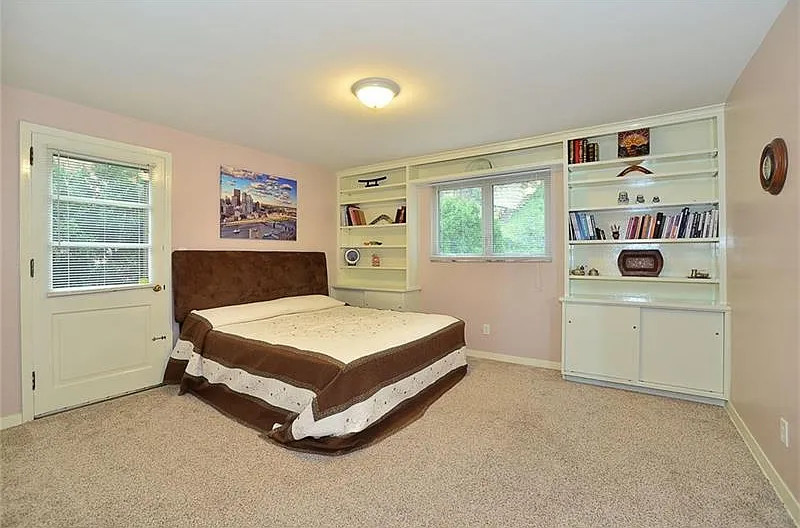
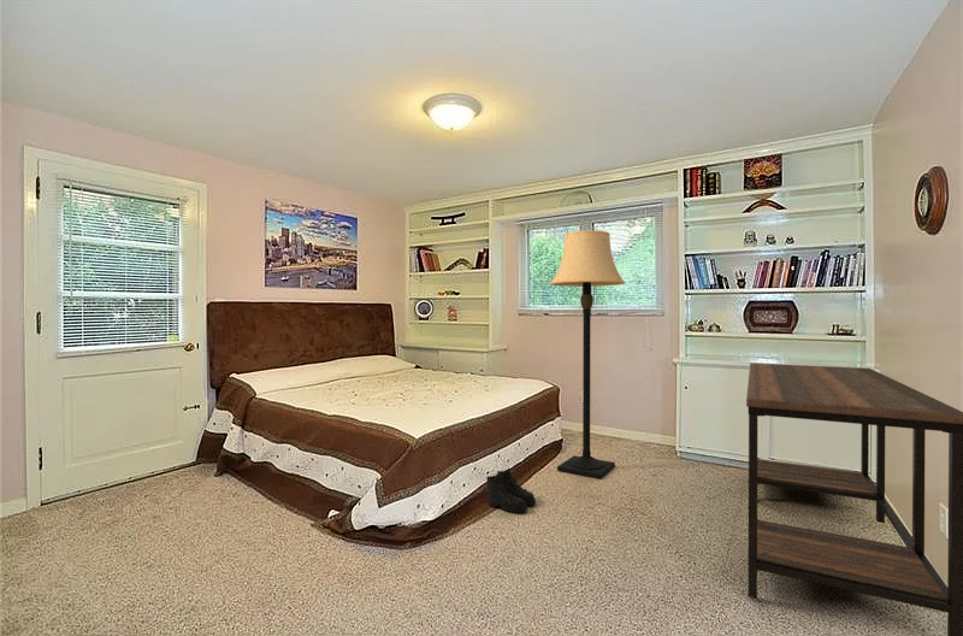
+ lamp (586, 351)
+ desk (819, 466)
+ boots (510, 488)
